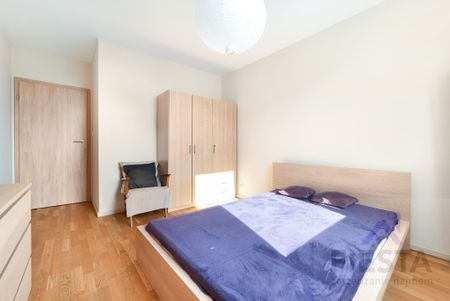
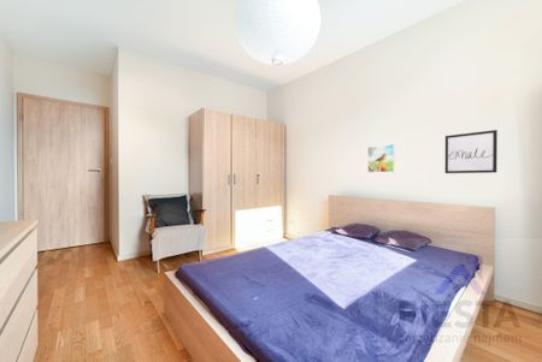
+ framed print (381, 159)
+ wall art (469, 153)
